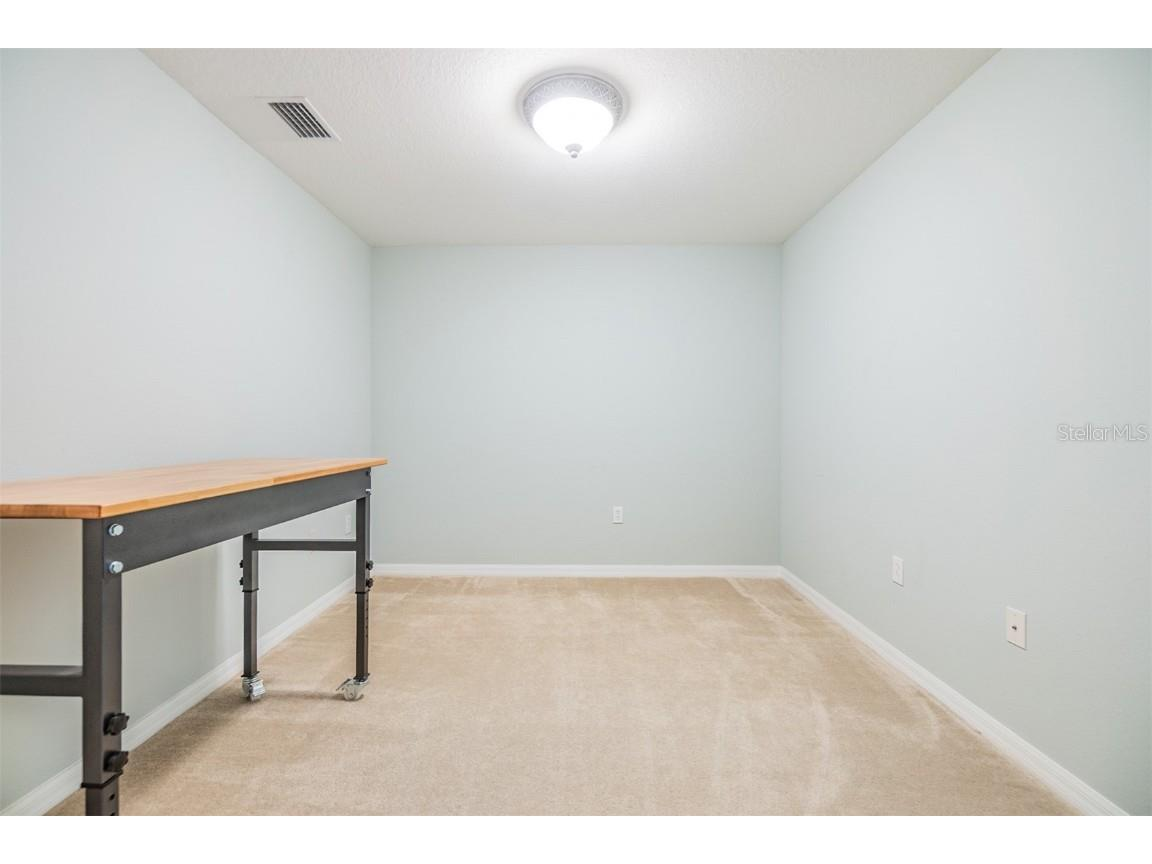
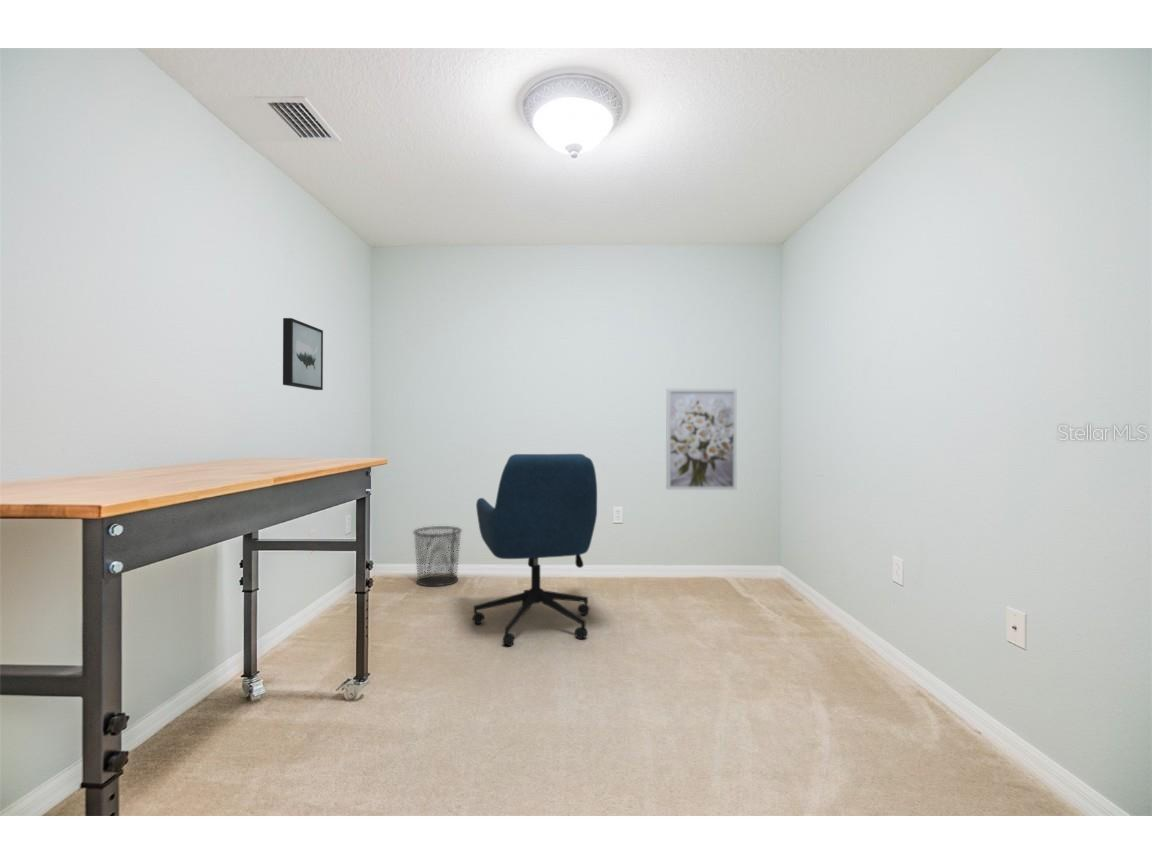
+ office chair (536, 538)
+ wall art (701, 439)
+ waste bin (437, 555)
+ wall art (304, 356)
